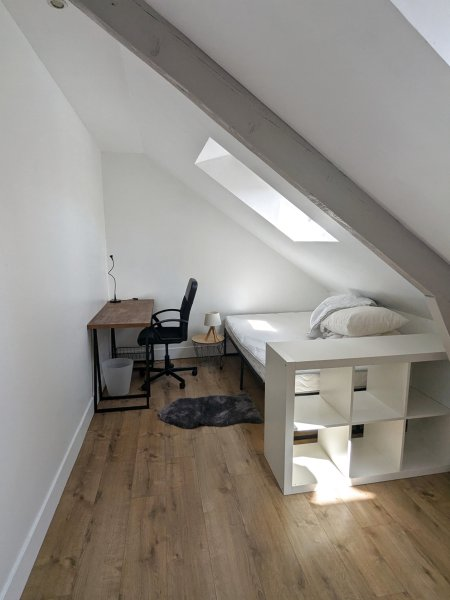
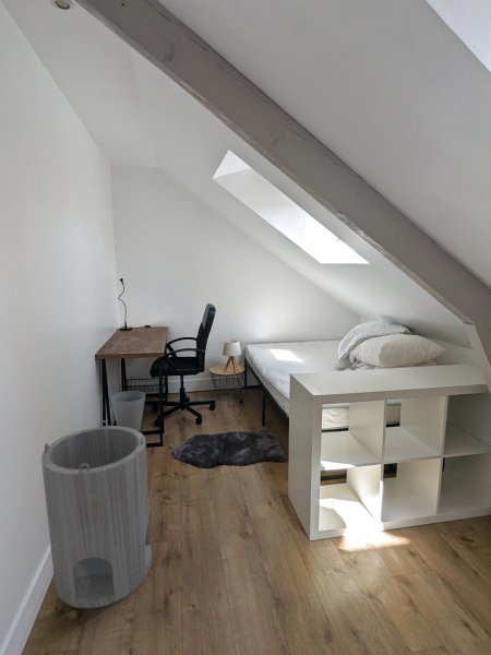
+ cylinder (100, 505)
